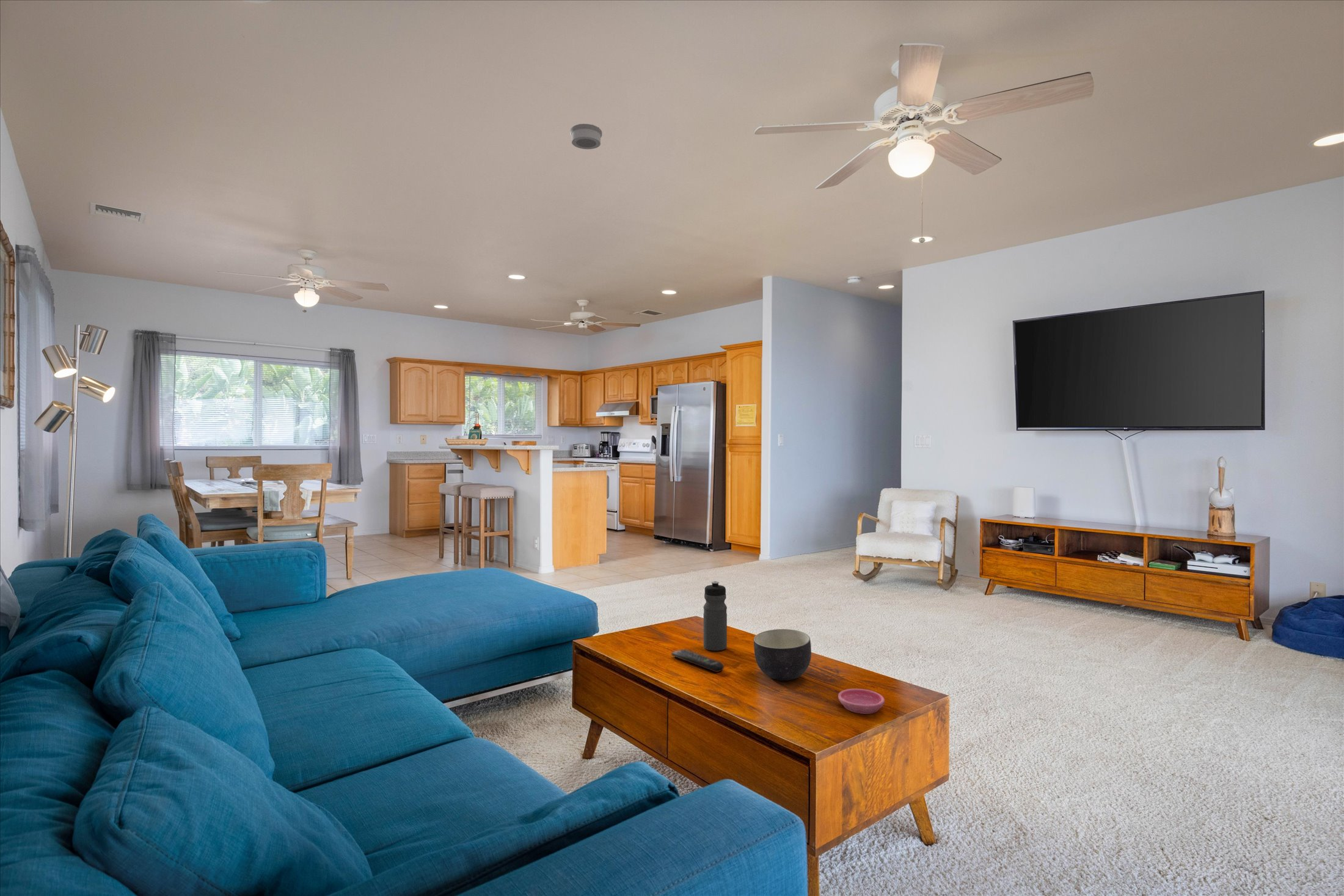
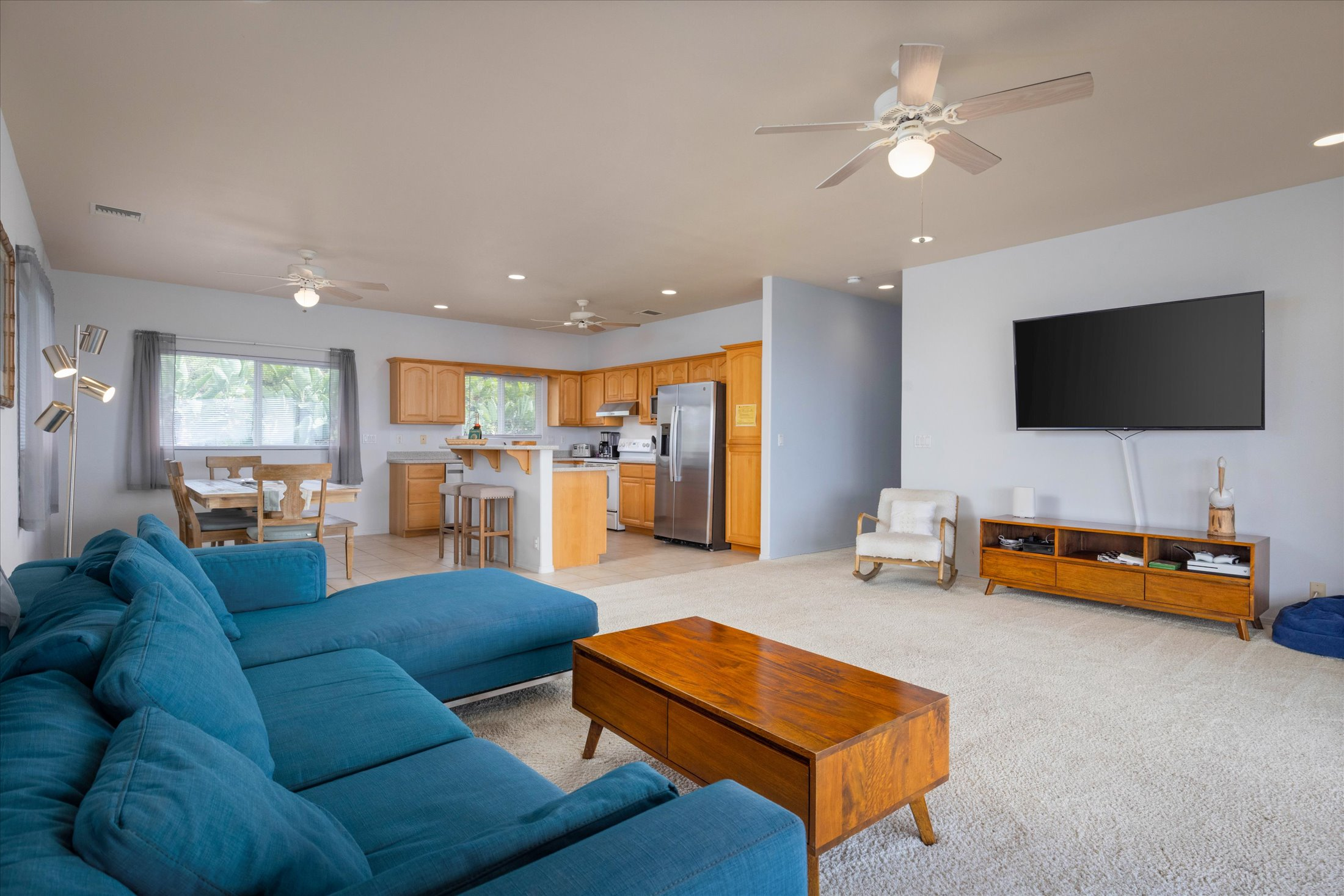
- remote control (696, 660)
- bowl (782, 655)
- smoke detector (586, 134)
- water bottle (715, 614)
- saucer (861, 702)
